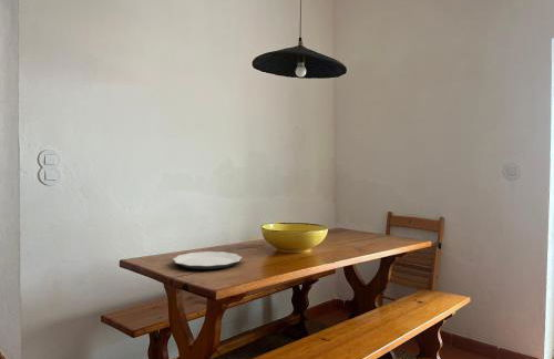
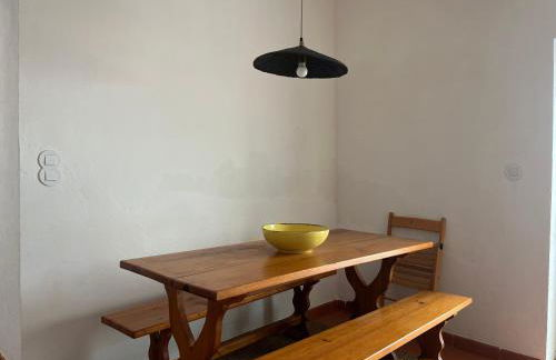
- plate (207, 260)
